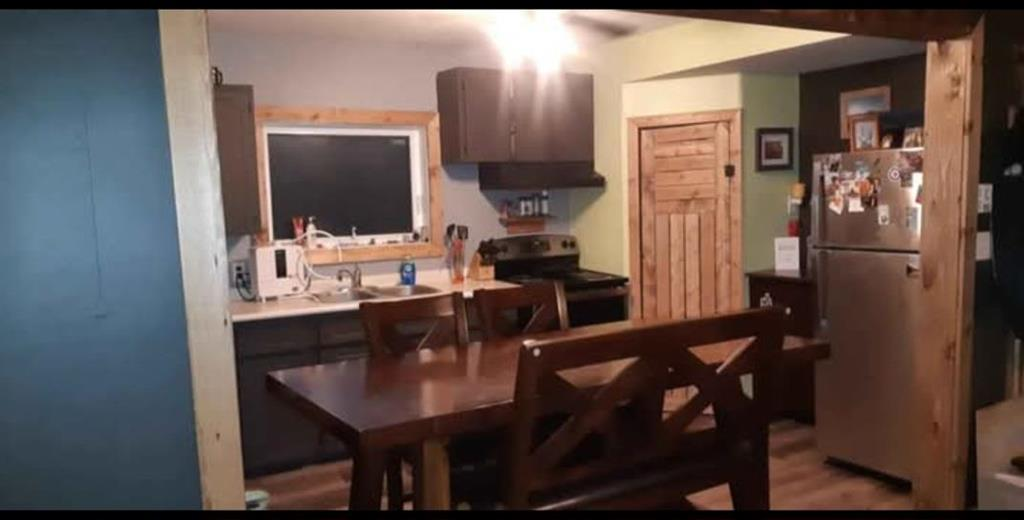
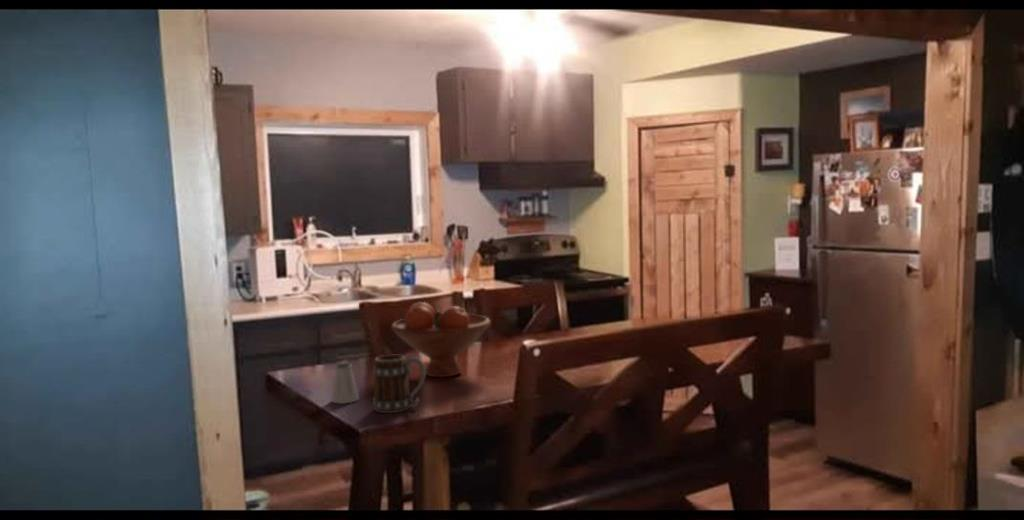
+ saltshaker (344, 381)
+ mug (399, 382)
+ fruit bowl (441, 337)
